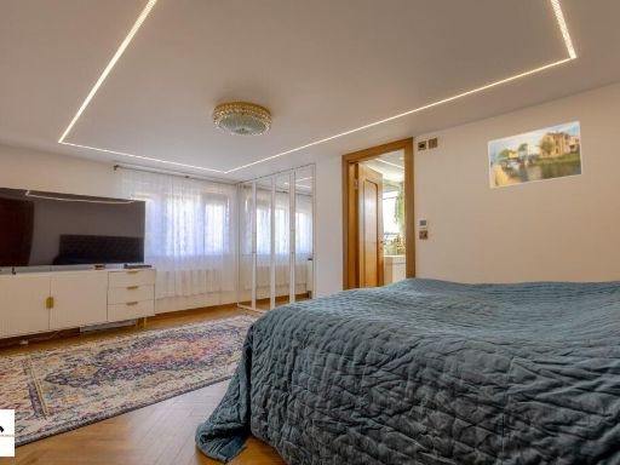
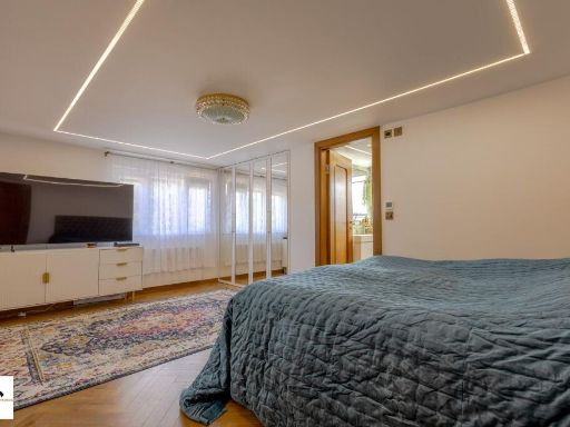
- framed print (532, 156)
